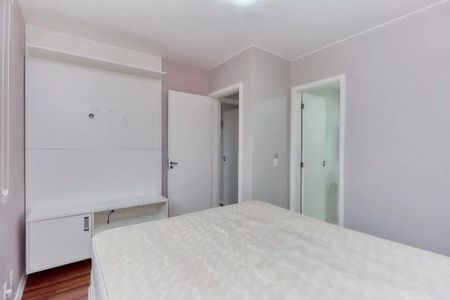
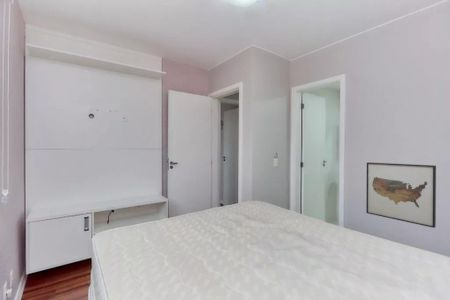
+ wall art (397, 191)
